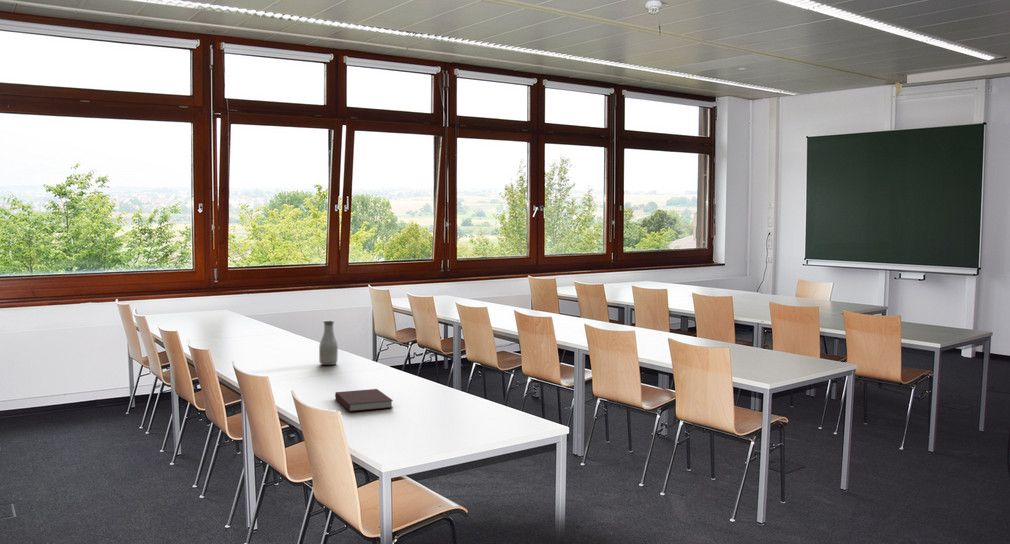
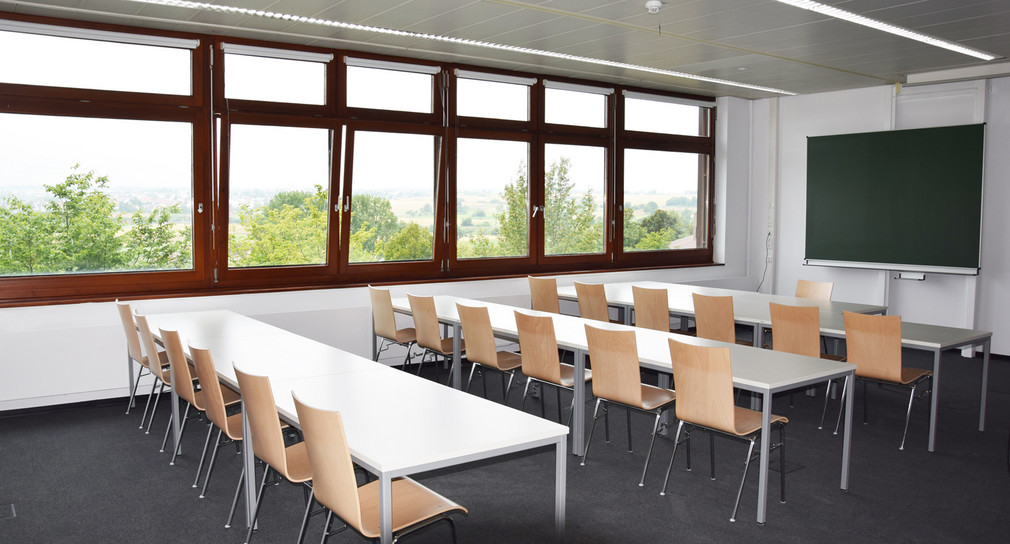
- notebook (363, 399)
- bottle (328, 342)
